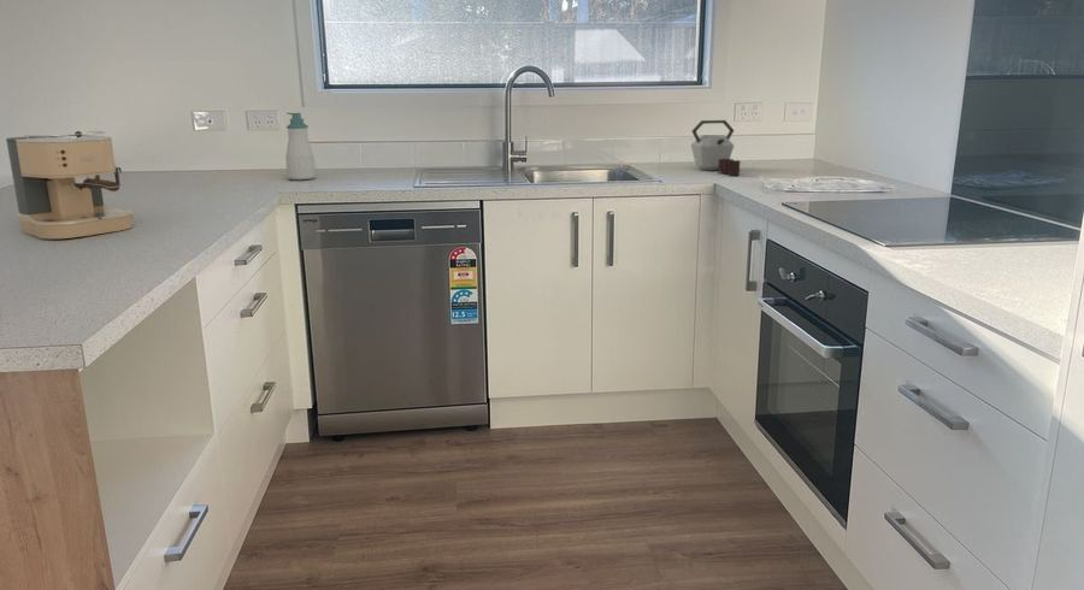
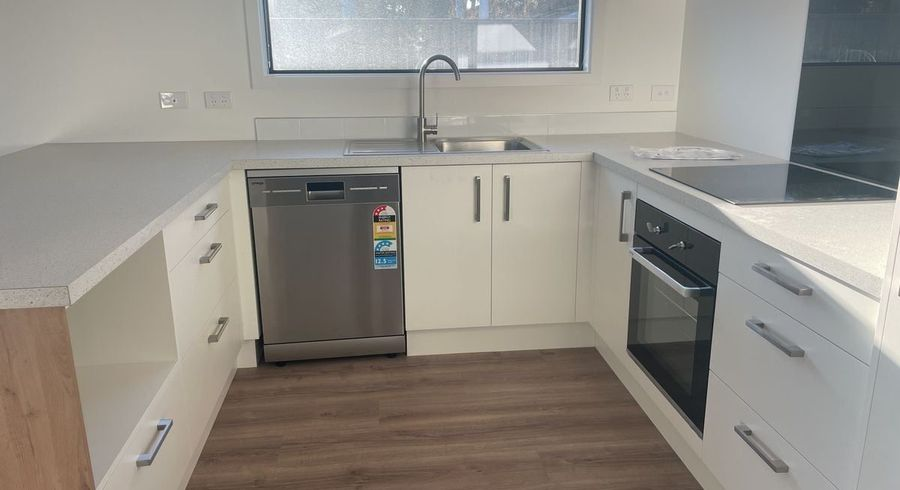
- coffee maker (75, 181)
- kettle (720, 146)
- soap bottle (299, 146)
